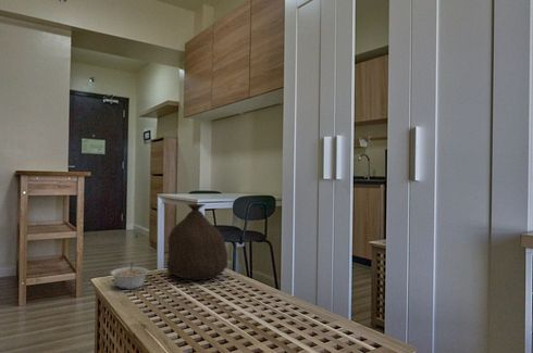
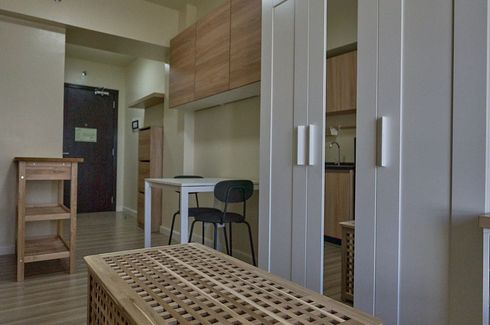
- legume (128, 276)
- bag (195, 239)
